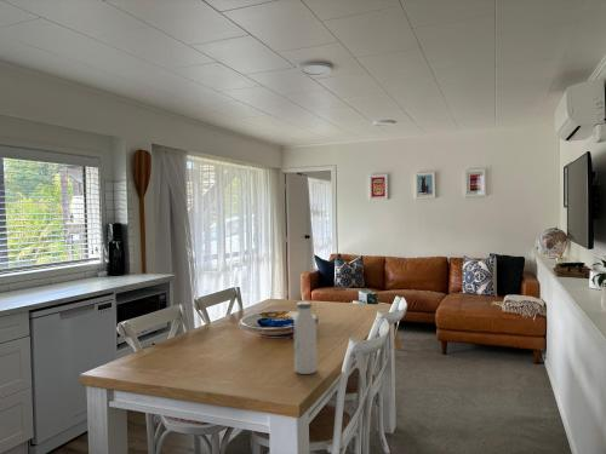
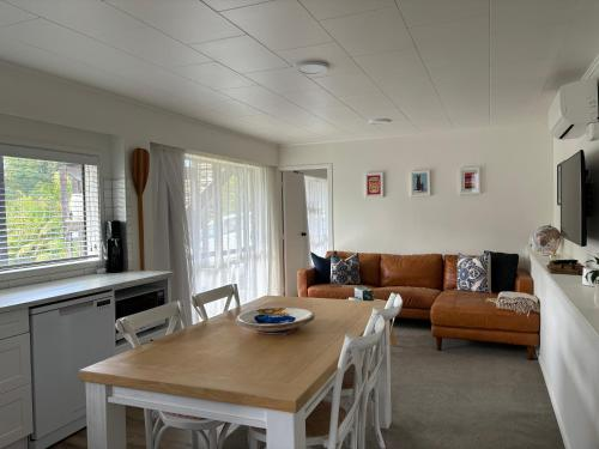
- water bottle (304, 337)
